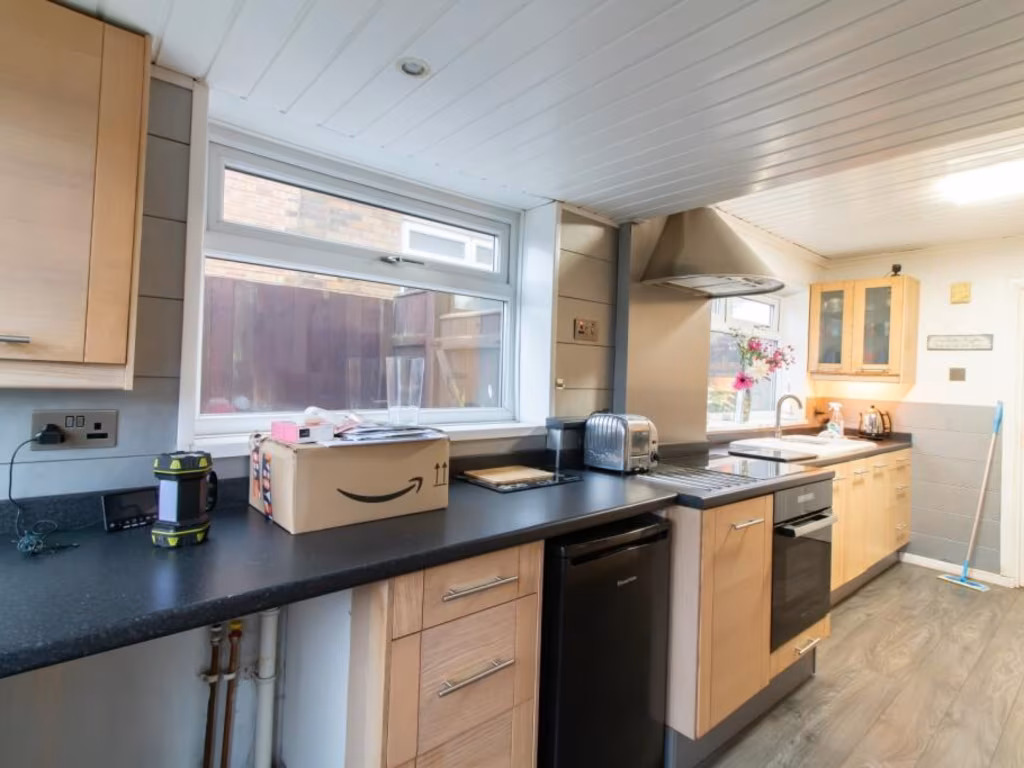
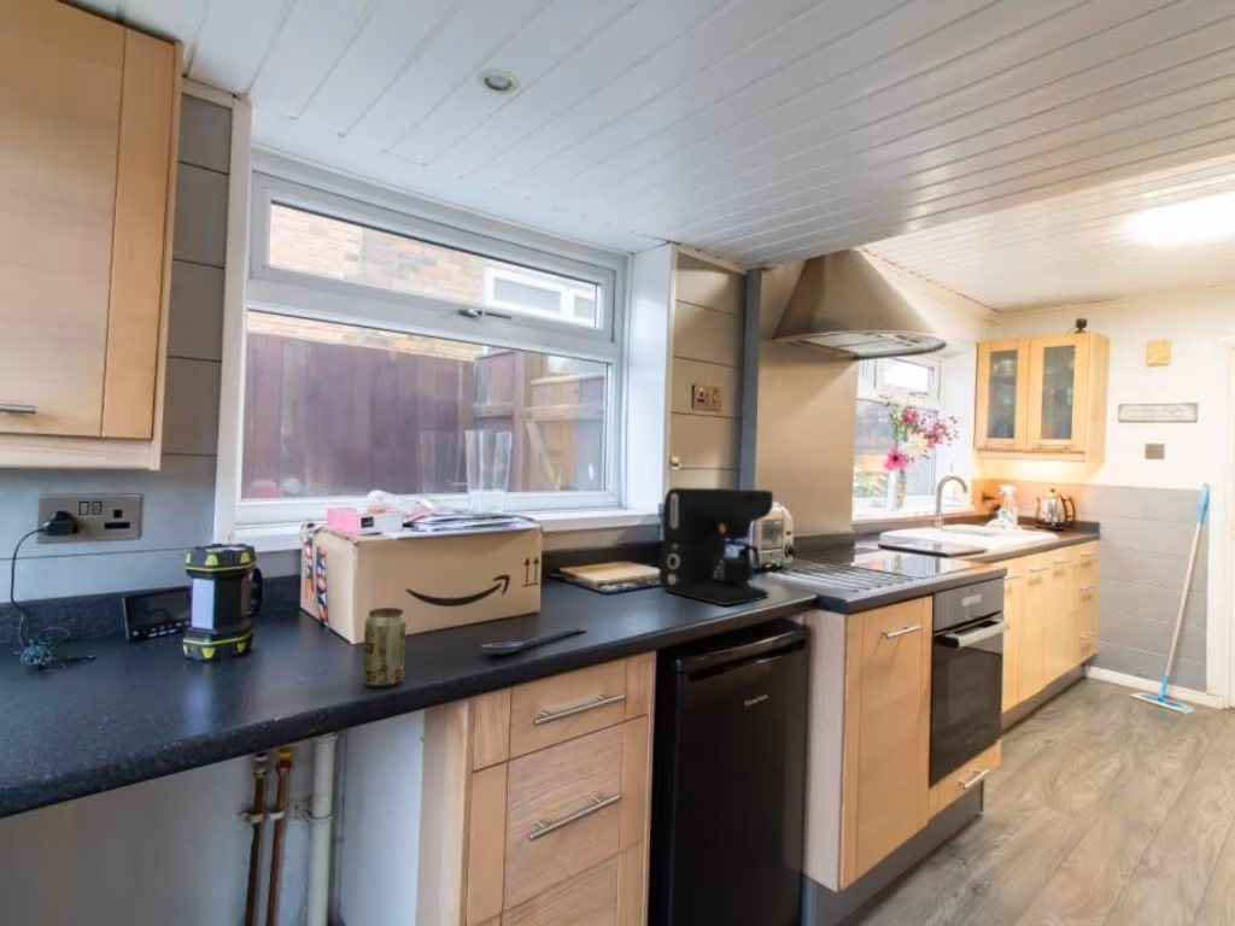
+ coffee maker (718, 541)
+ beverage can (384, 646)
+ spoon (539, 639)
